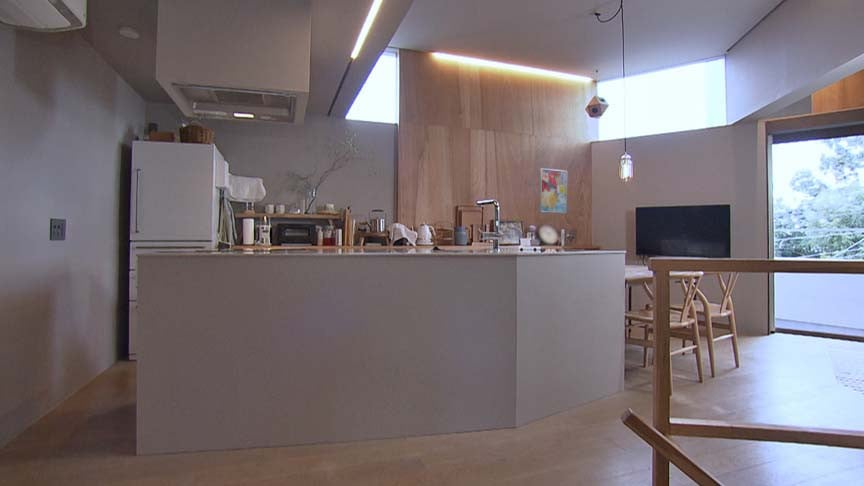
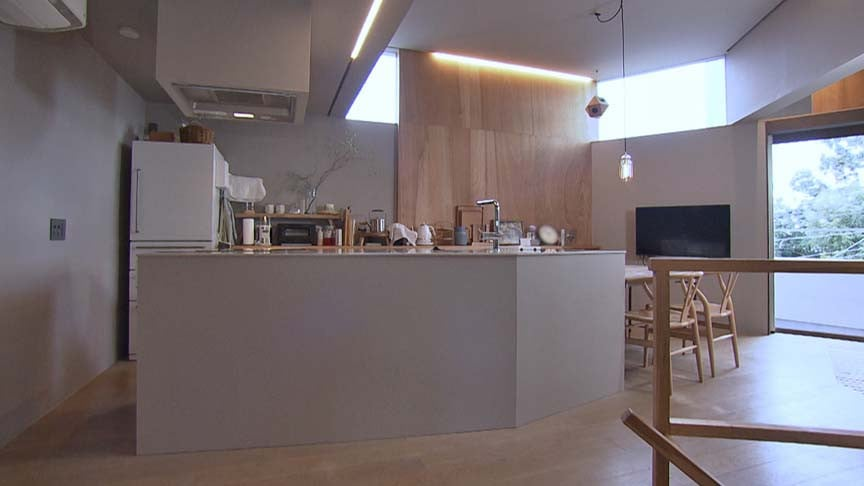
- wall art (553, 191)
